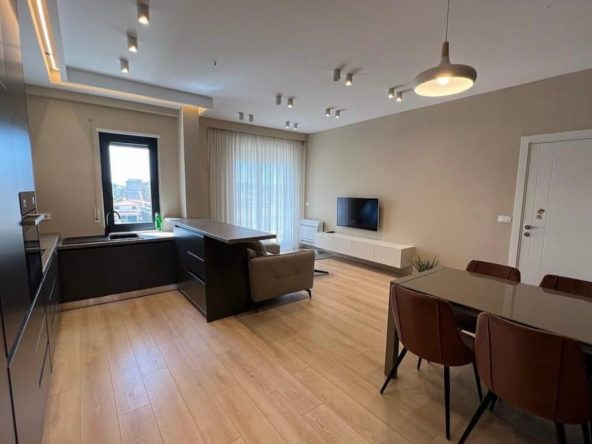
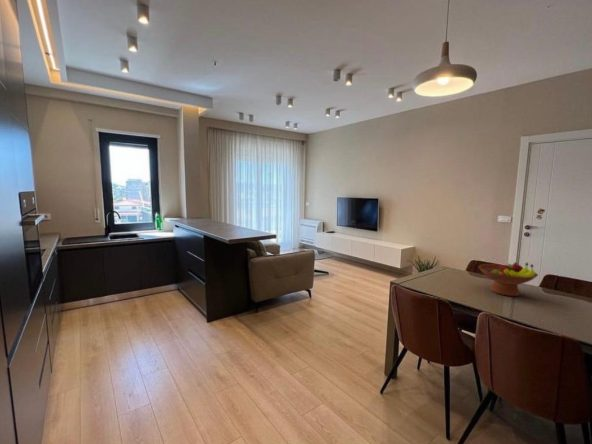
+ fruit bowl (505, 276)
